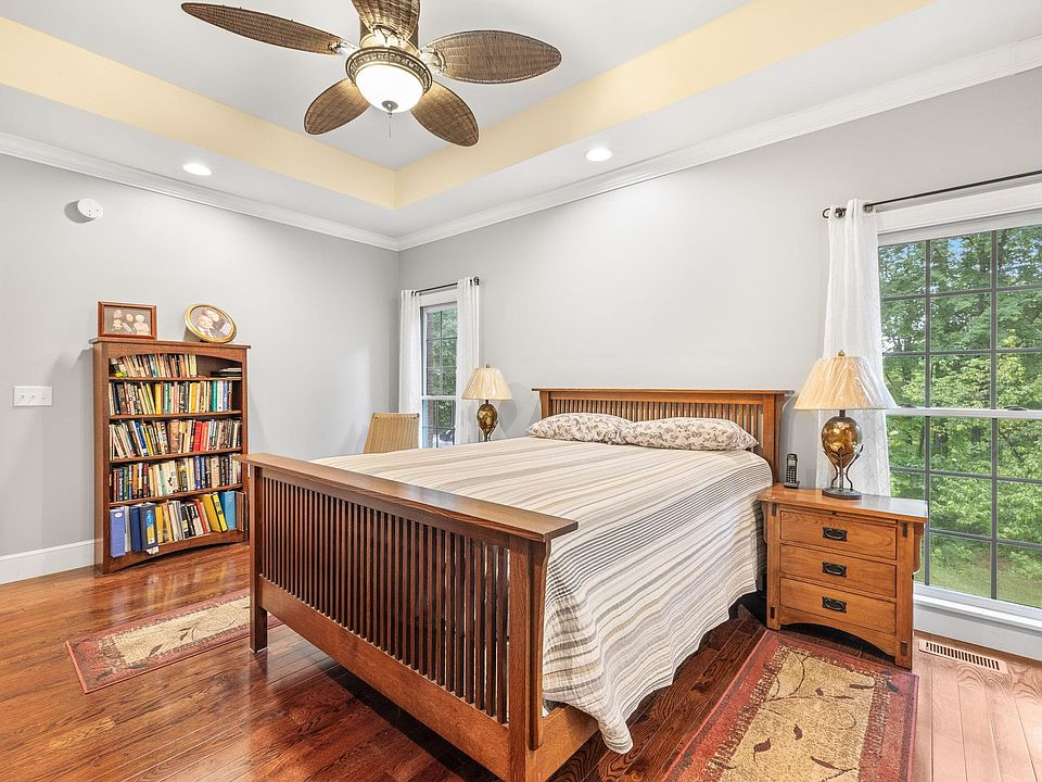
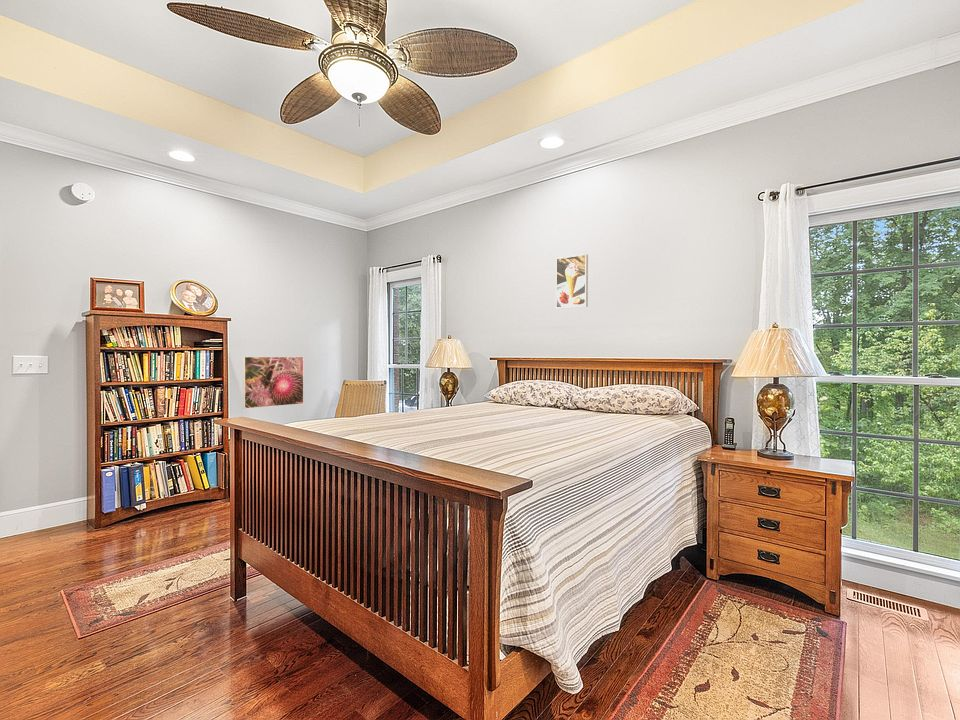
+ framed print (571, 282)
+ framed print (274, 381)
